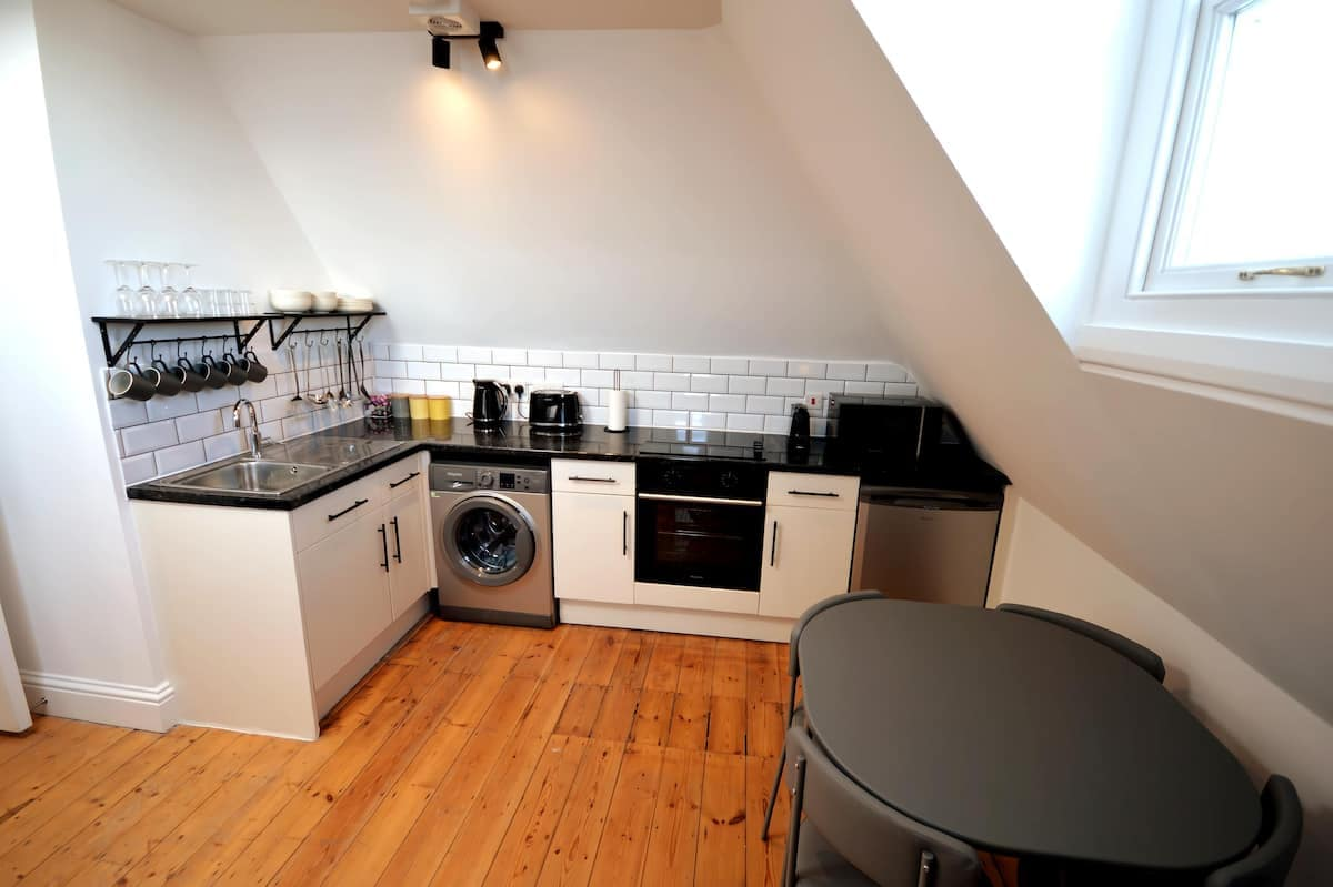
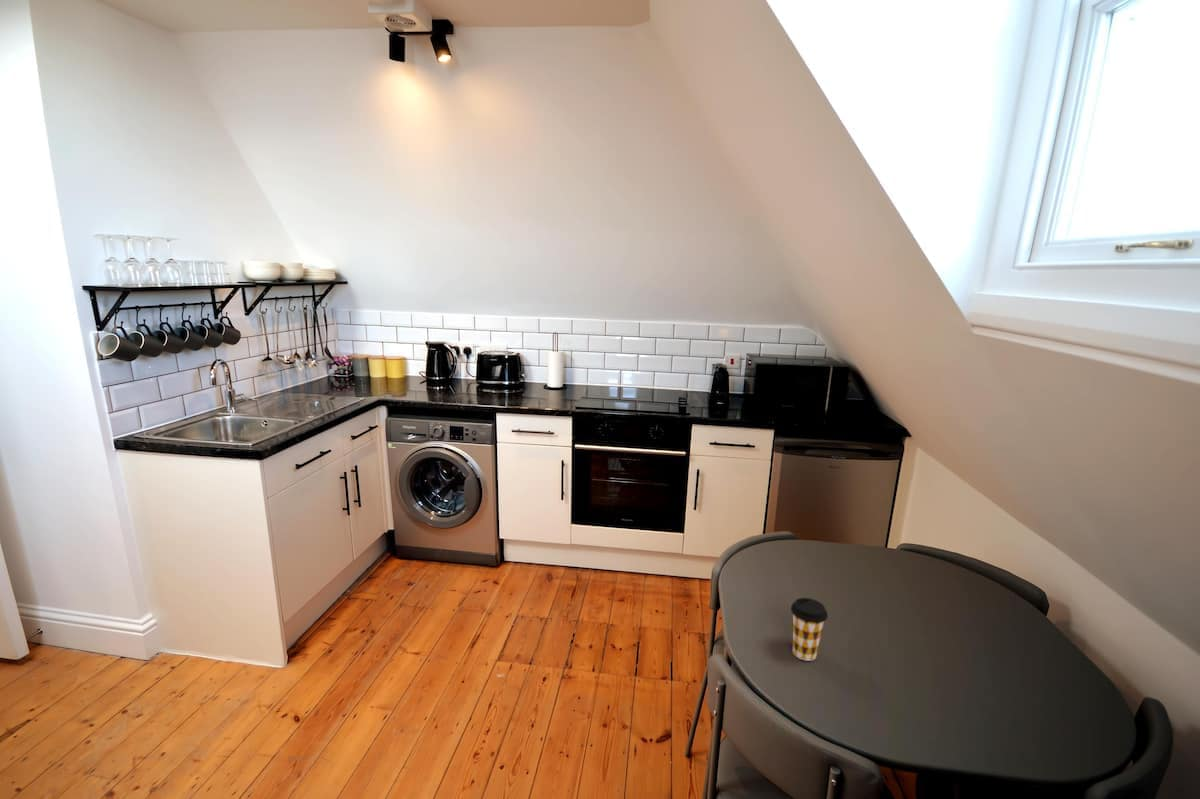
+ coffee cup (807, 629)
